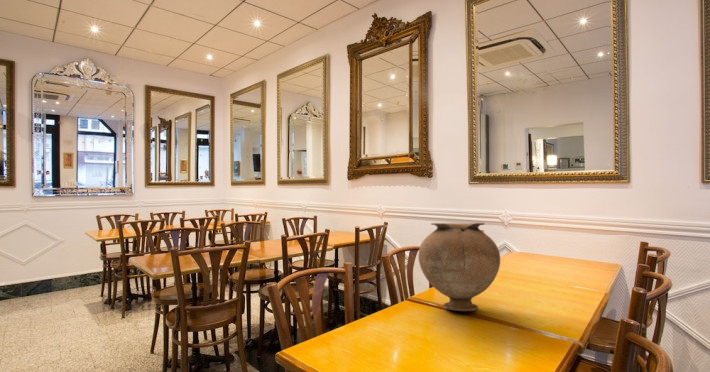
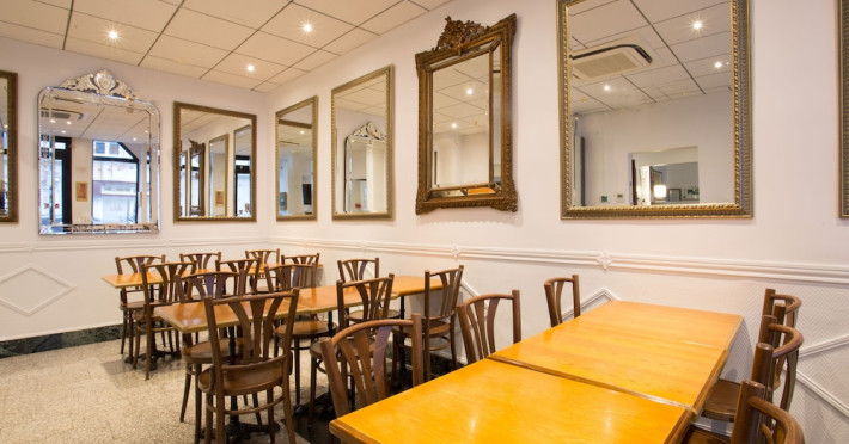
- vase (458, 264)
